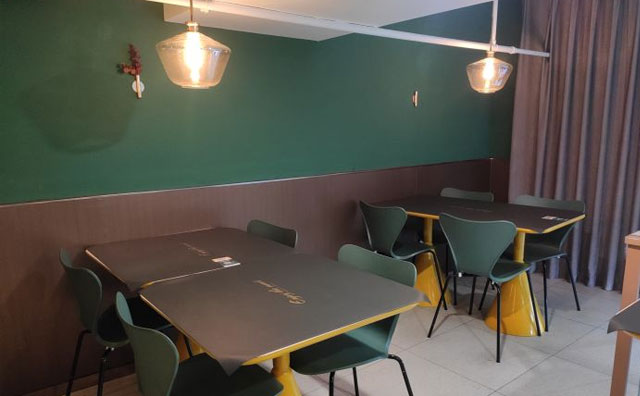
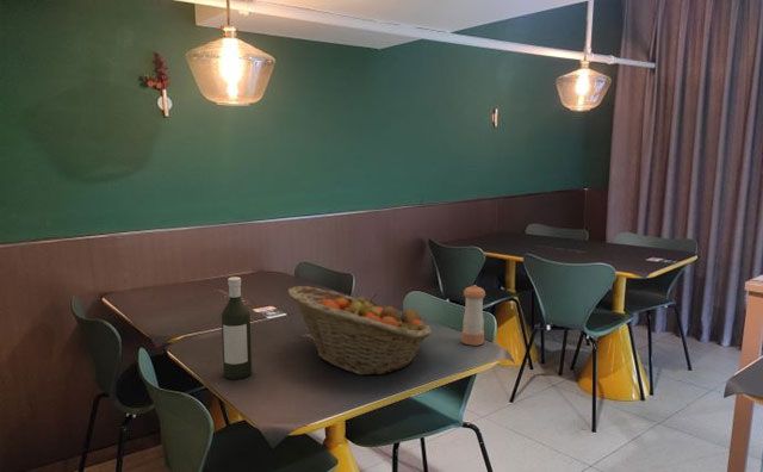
+ pepper shaker (473, 313)
+ bottle (236, 325)
+ fruit basket (358, 322)
